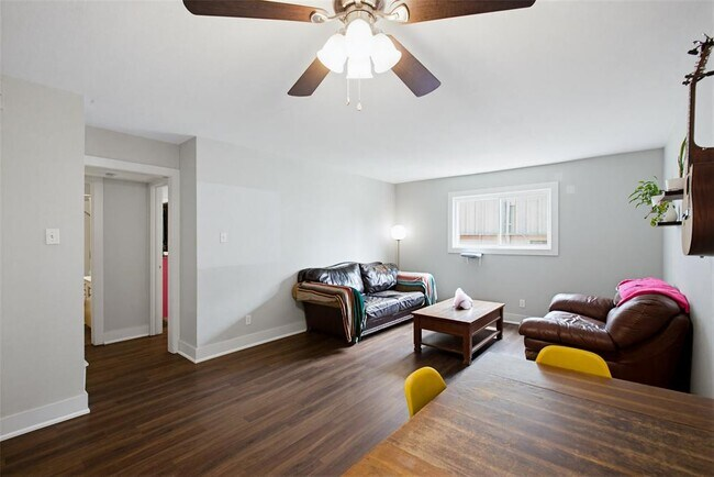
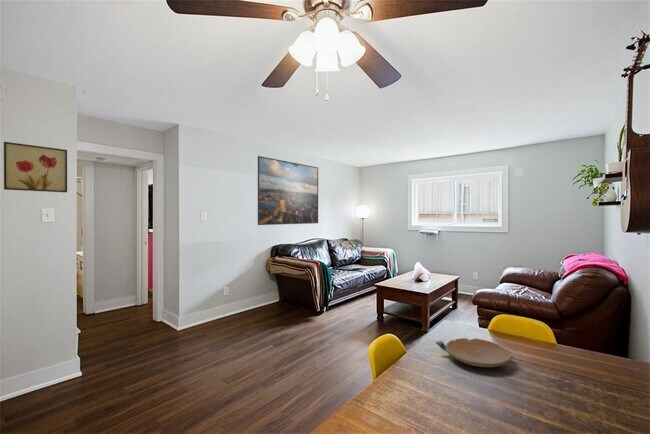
+ bowl (476, 352)
+ wall art (37, 168)
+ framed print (291, 193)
